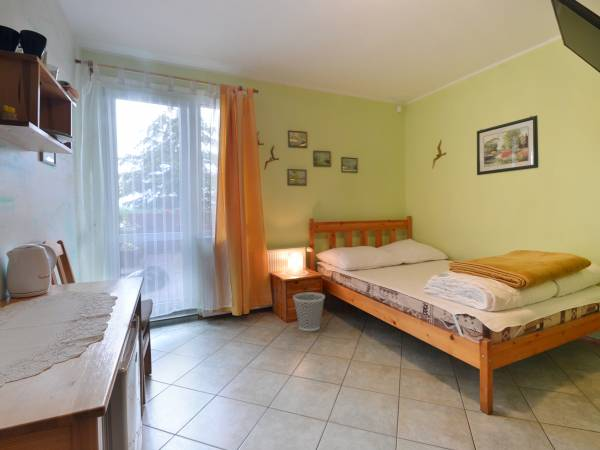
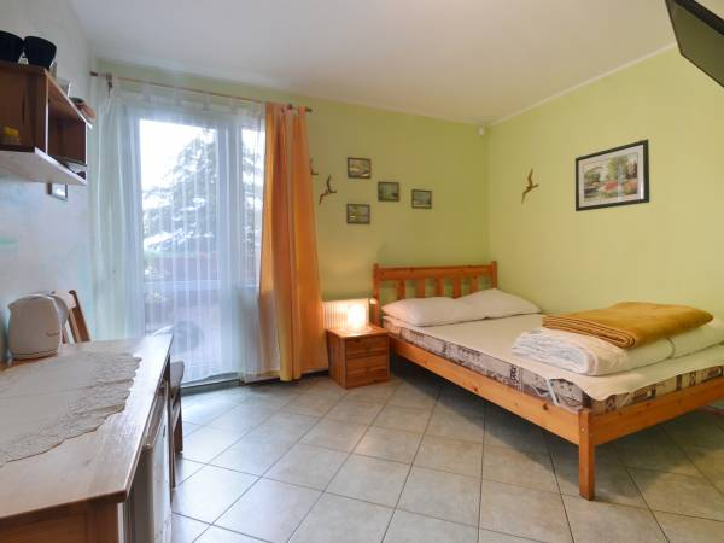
- wastebasket (309, 311)
